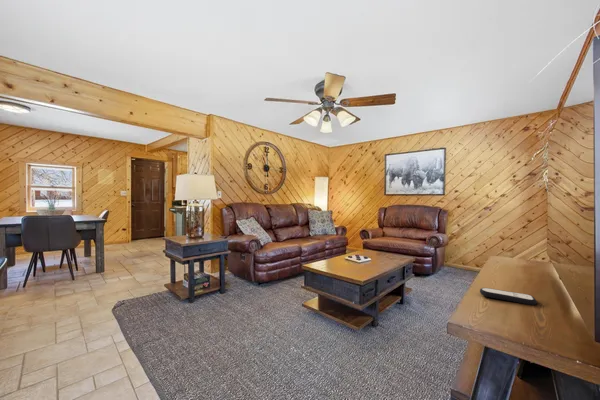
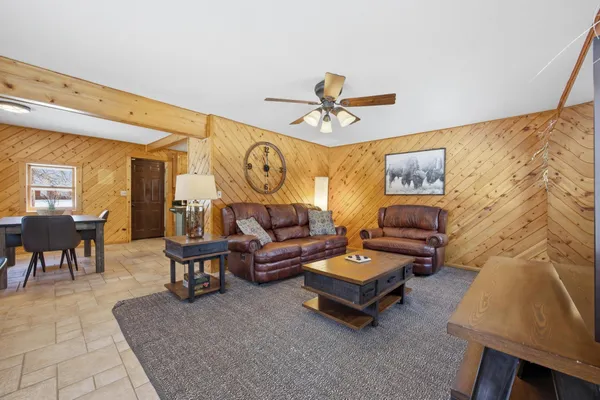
- remote control (506, 295)
